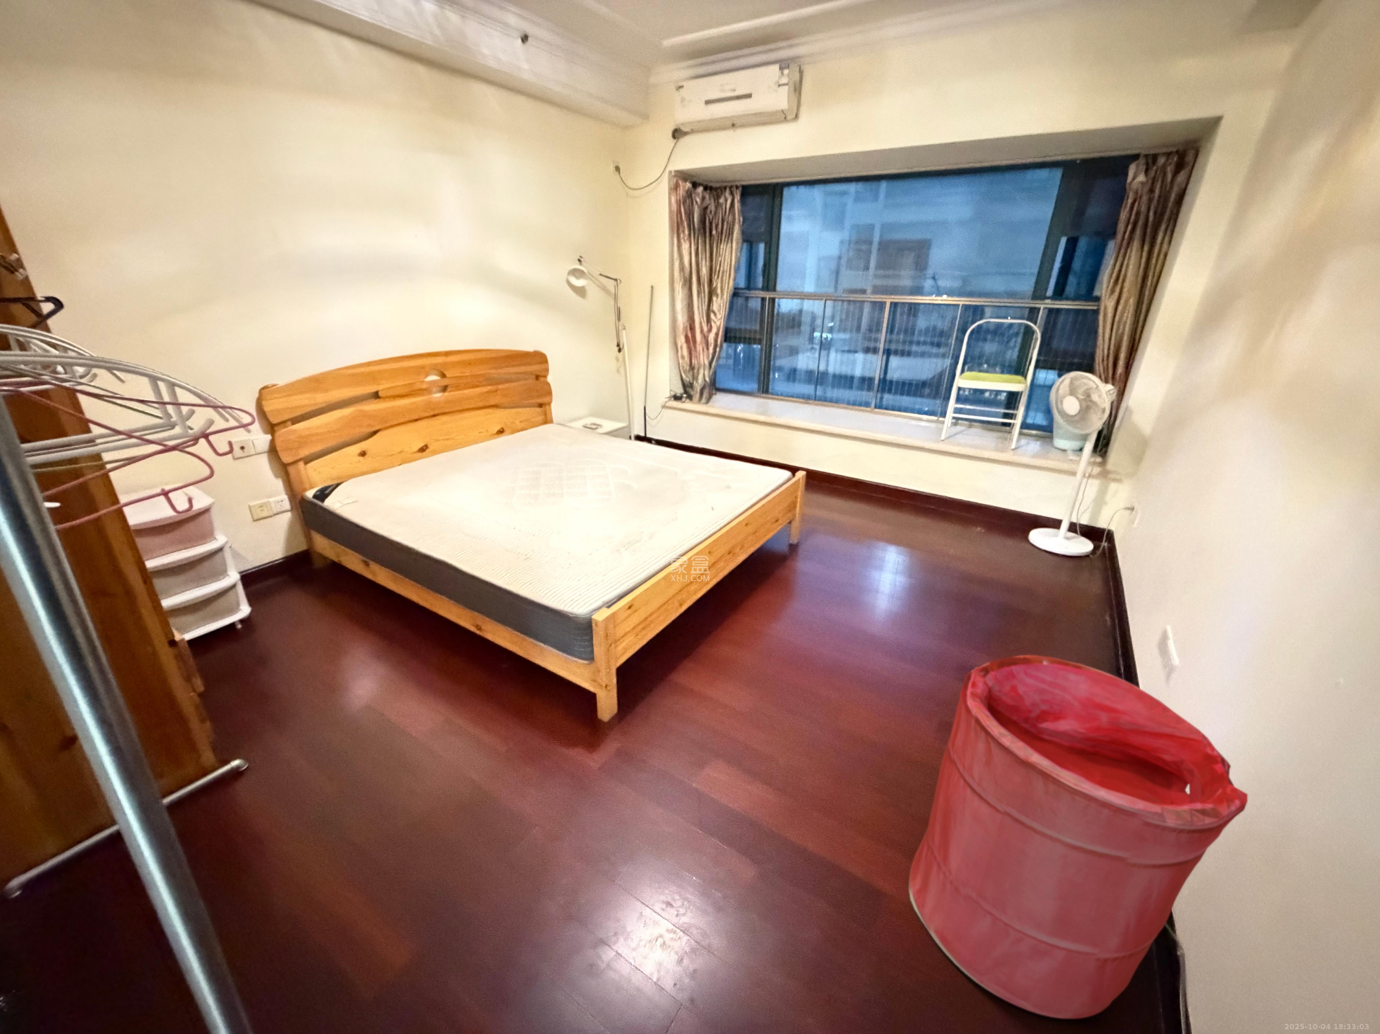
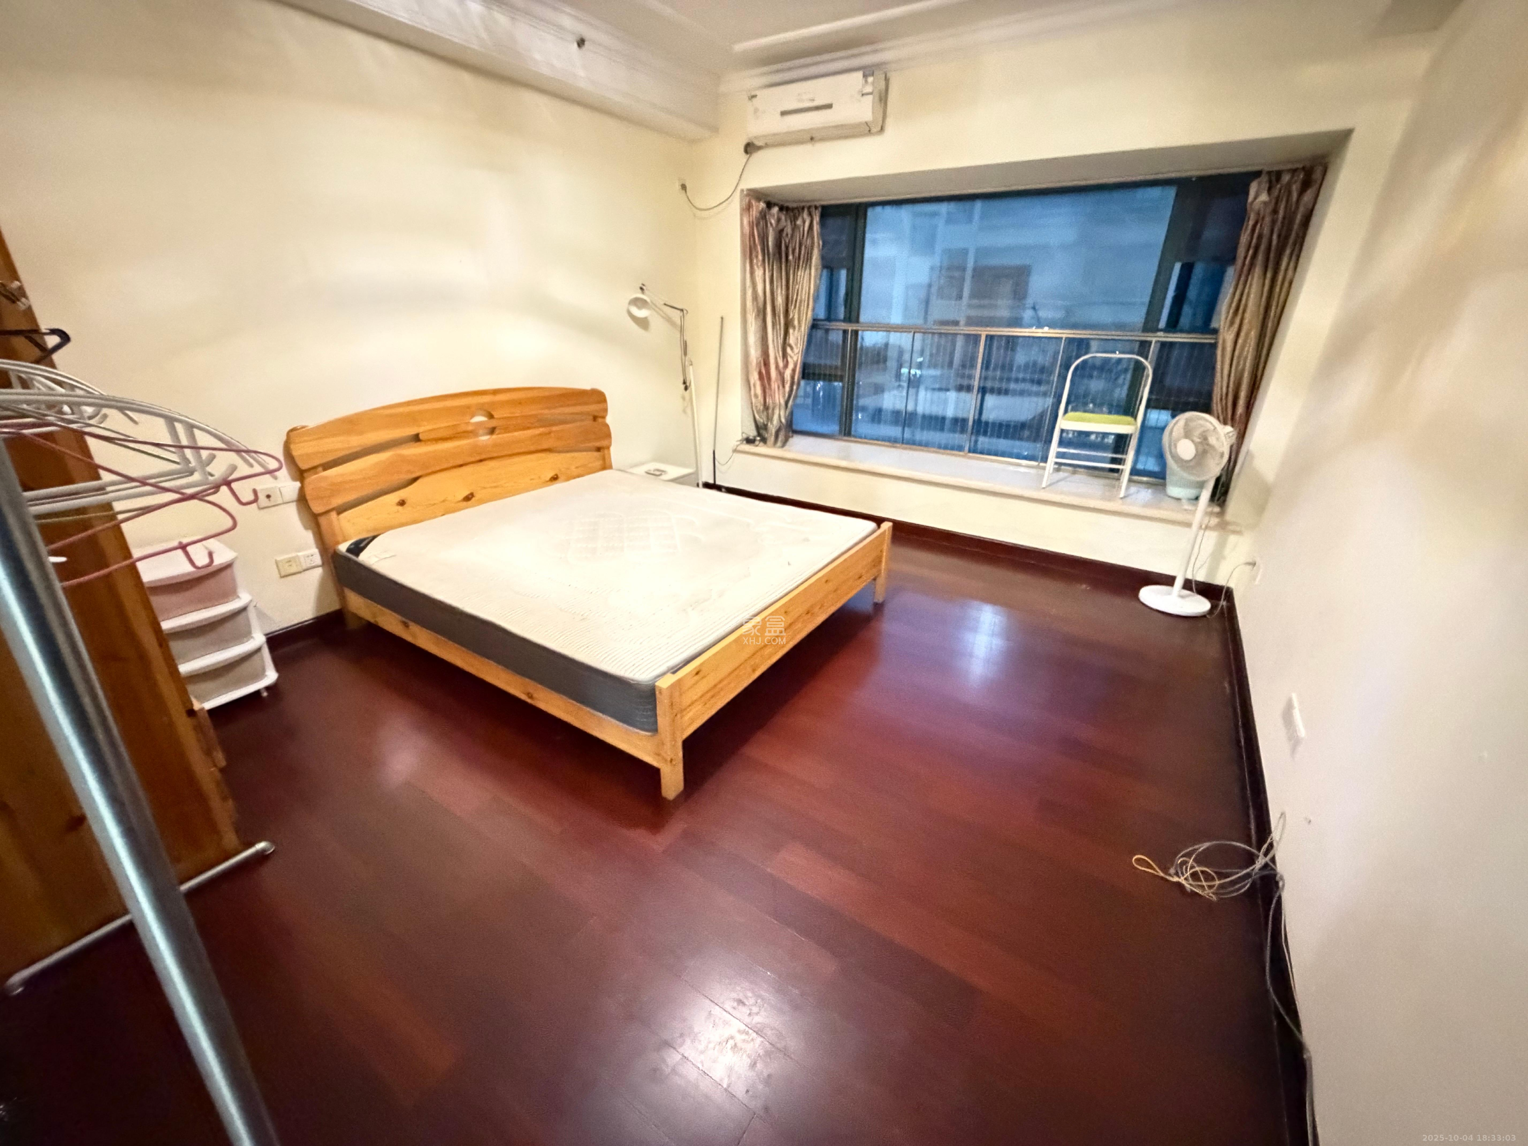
- laundry hamper (1050, 822)
